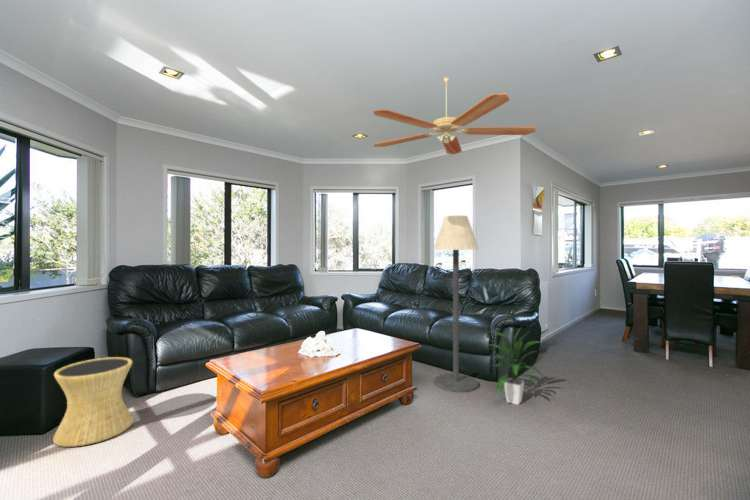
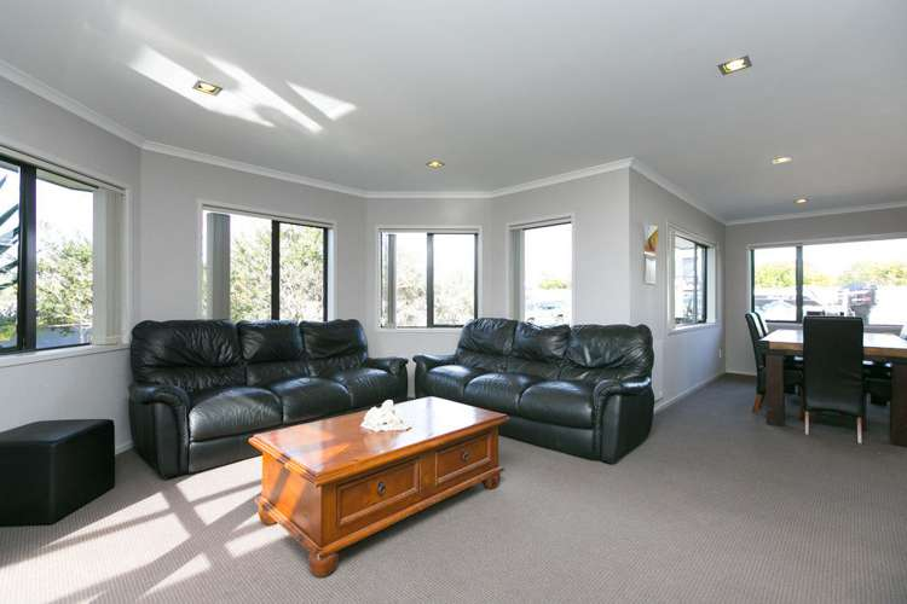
- indoor plant (511, 364)
- side table (95, 398)
- floor lamp (455, 300)
- ceiling fan (446, 111)
